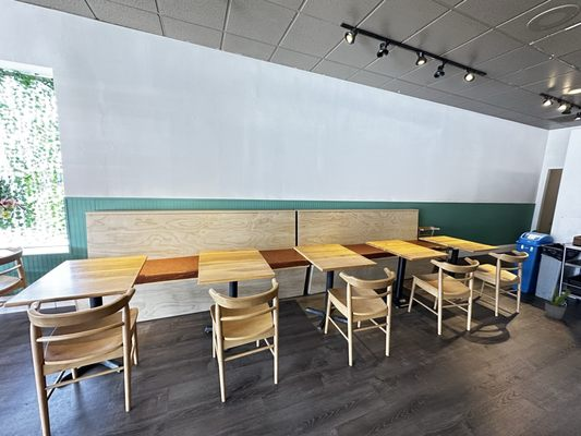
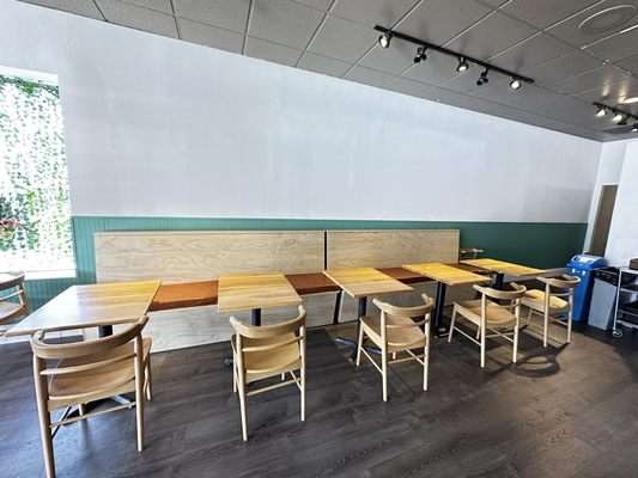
- potted plant (556, 301)
